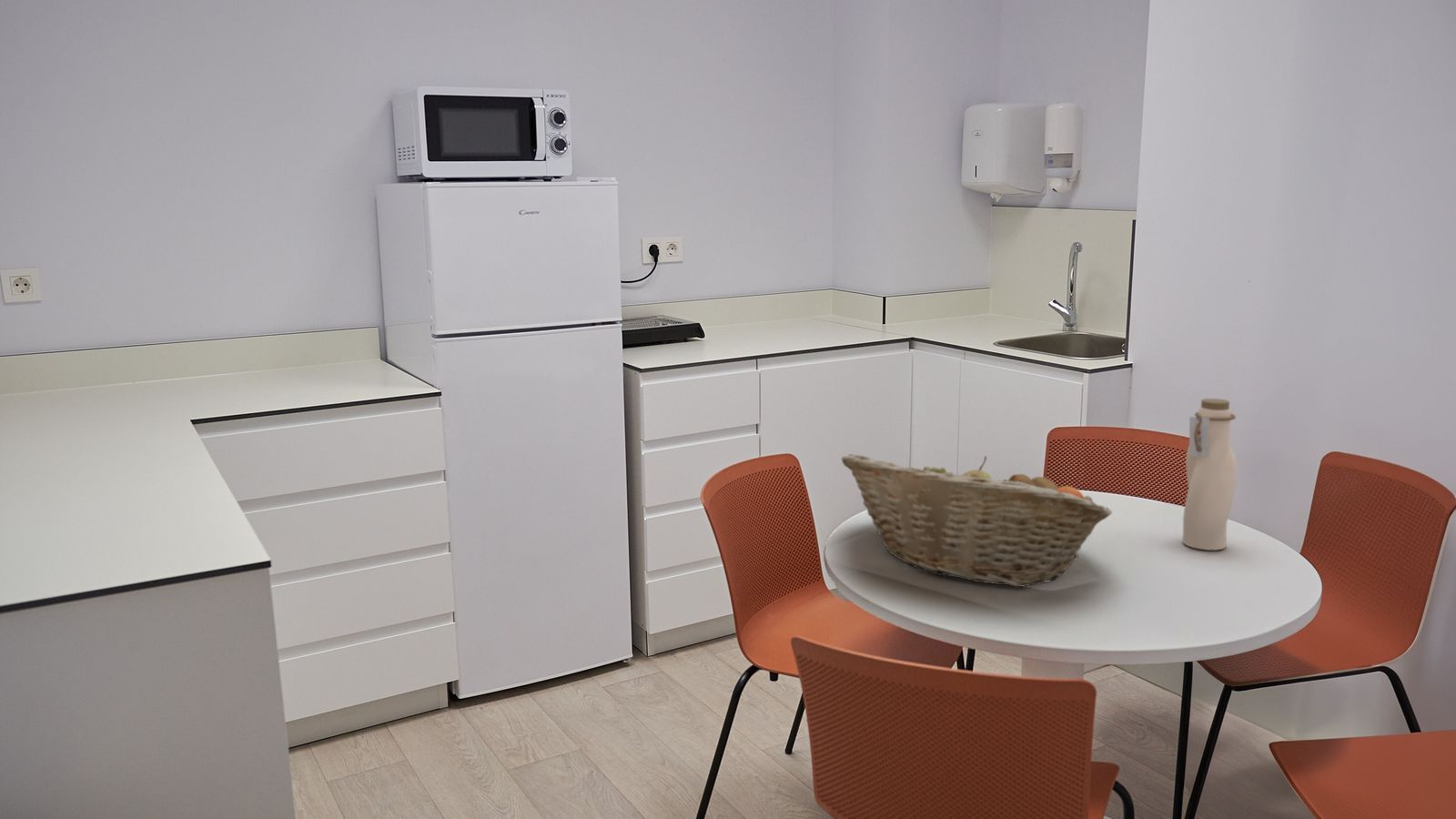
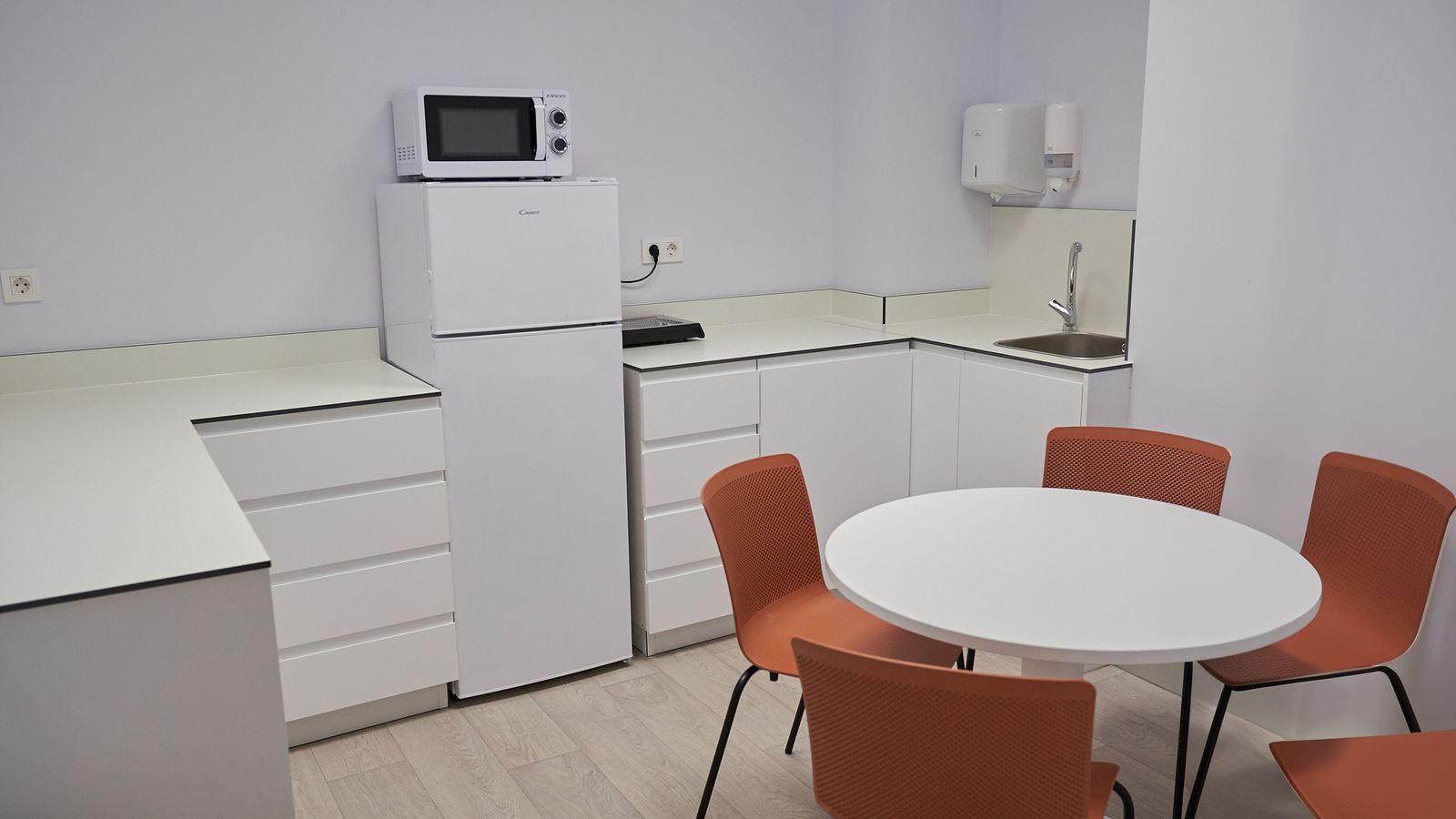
- water bottle (1208, 474)
- fruit basket (969, 504)
